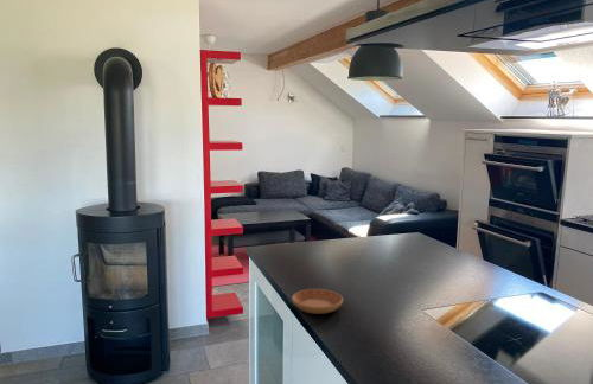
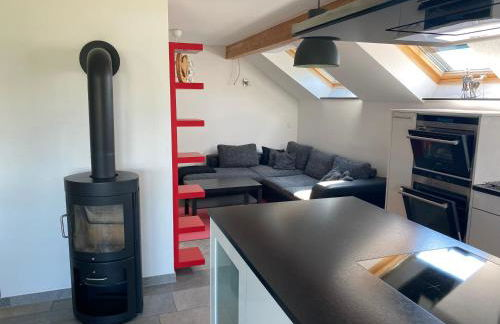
- saucer (317, 301)
